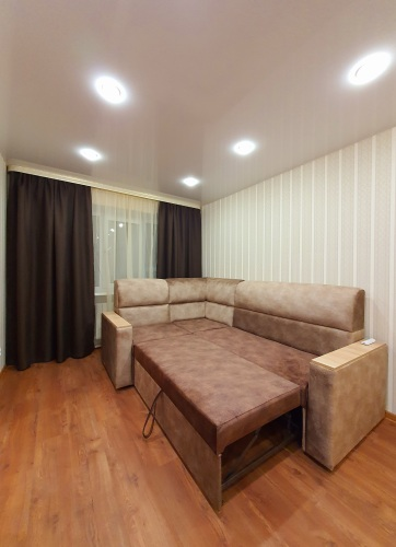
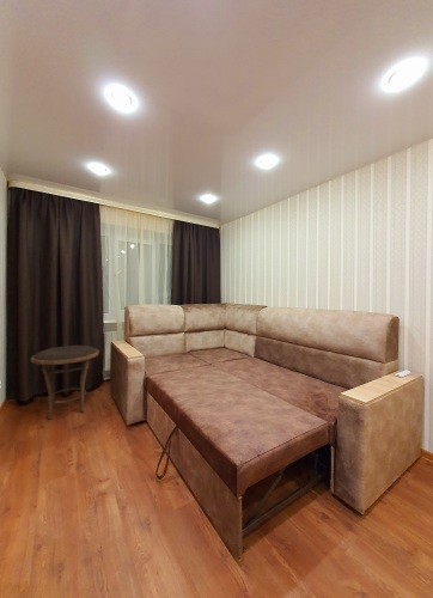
+ side table (67, 371)
